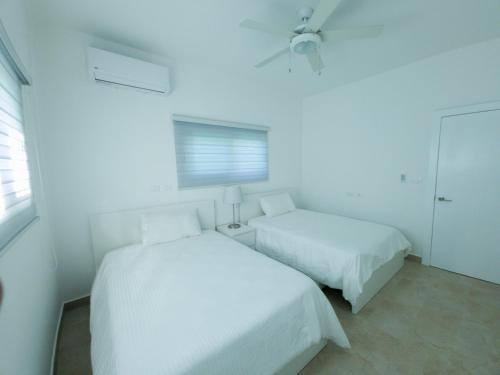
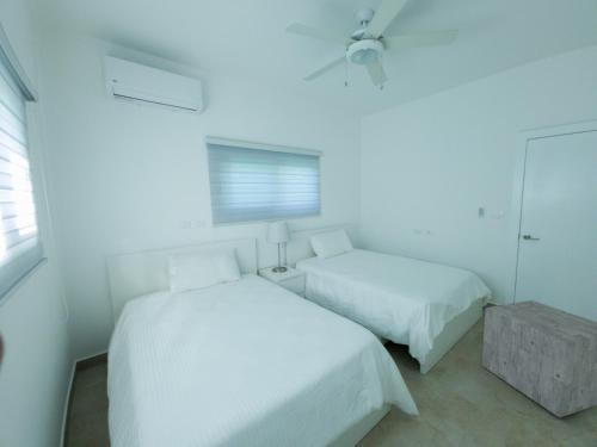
+ stool (542, 349)
